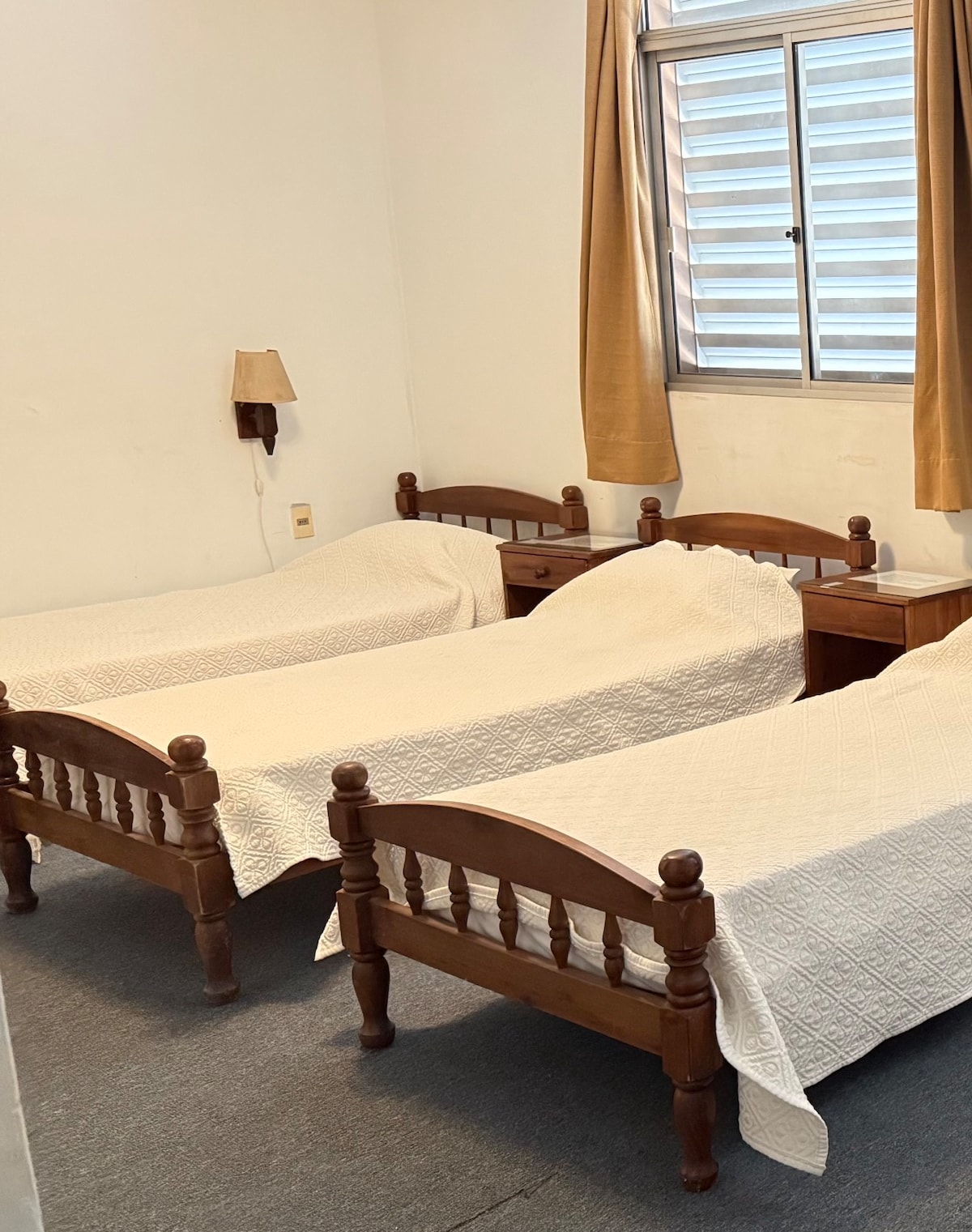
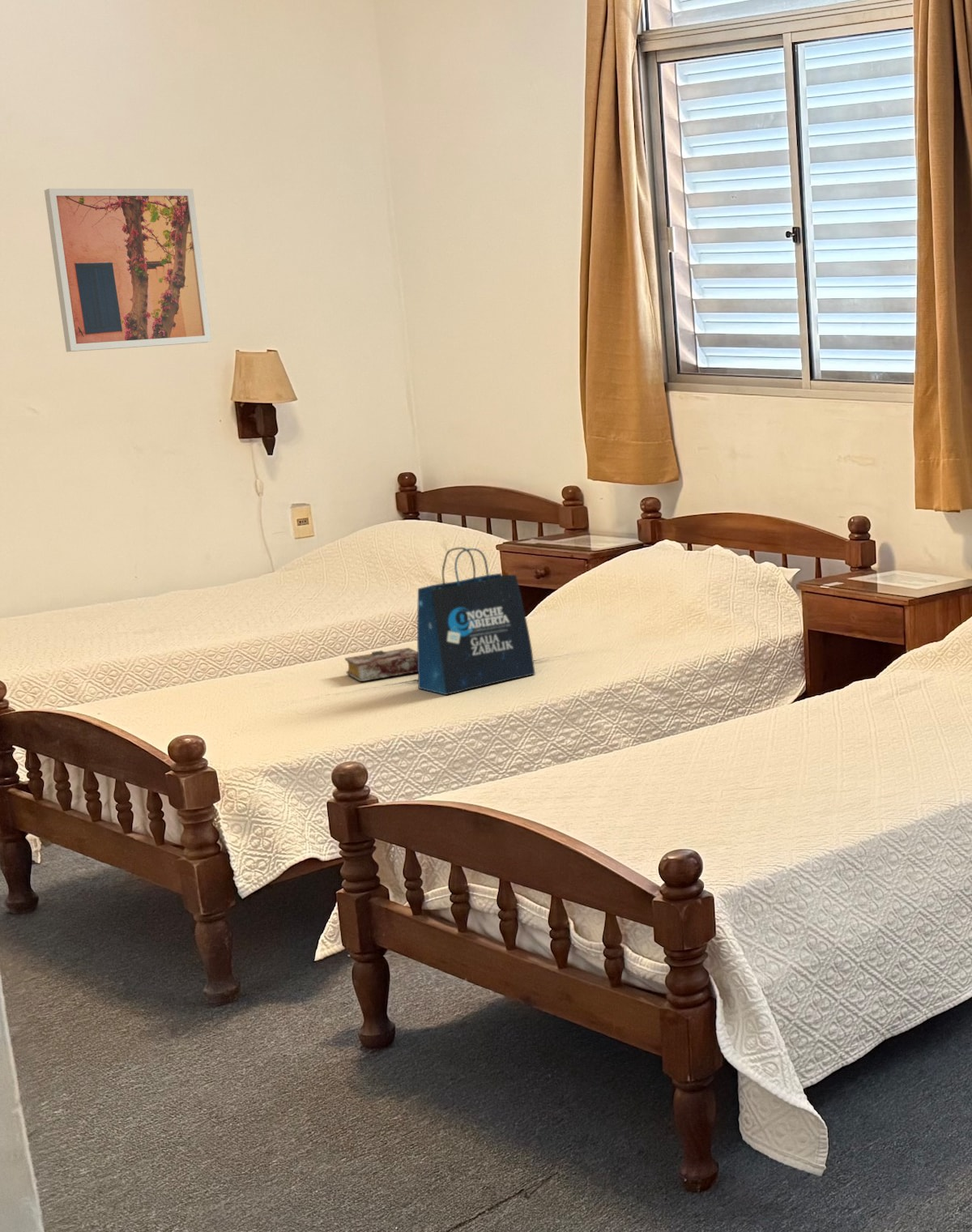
+ wall art (130, 268)
+ tote bag (471, 615)
+ book (385, 663)
